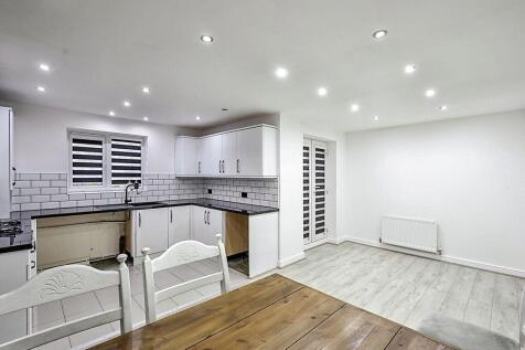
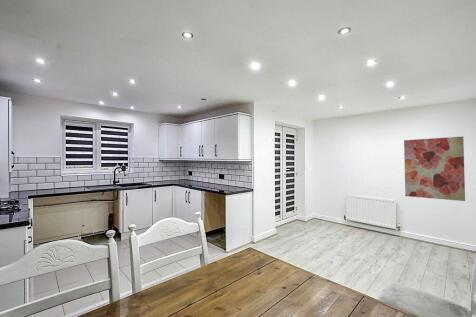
+ wall art (432, 168)
